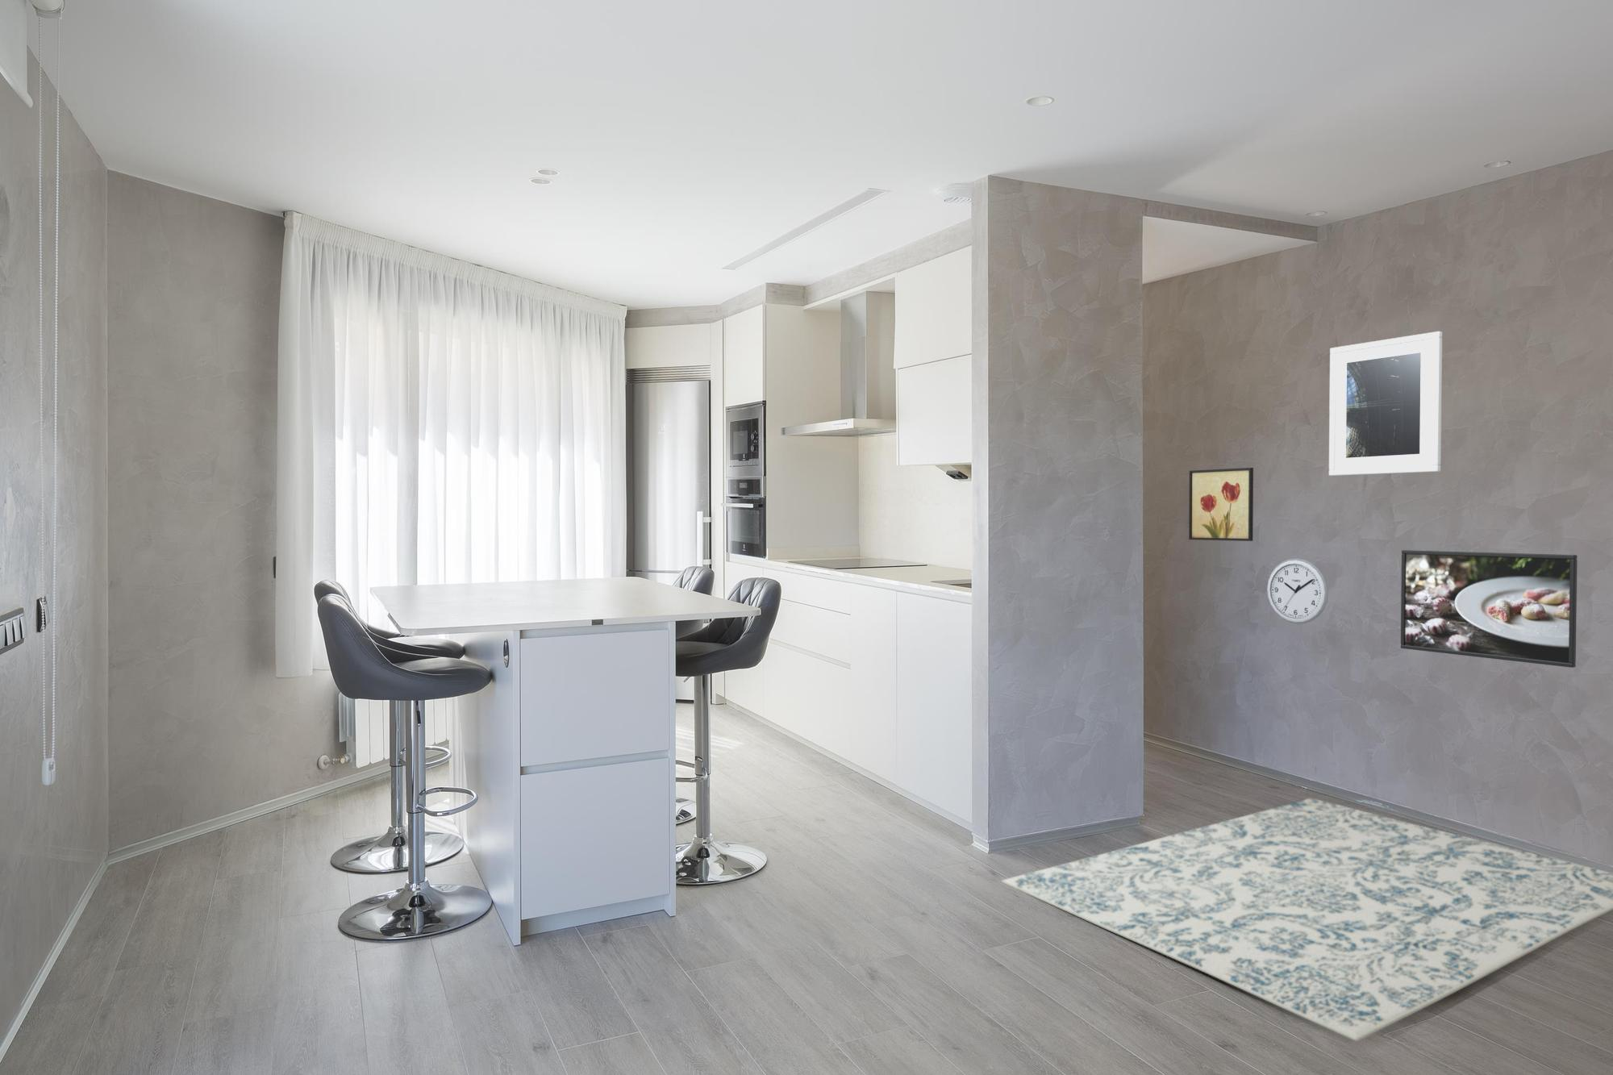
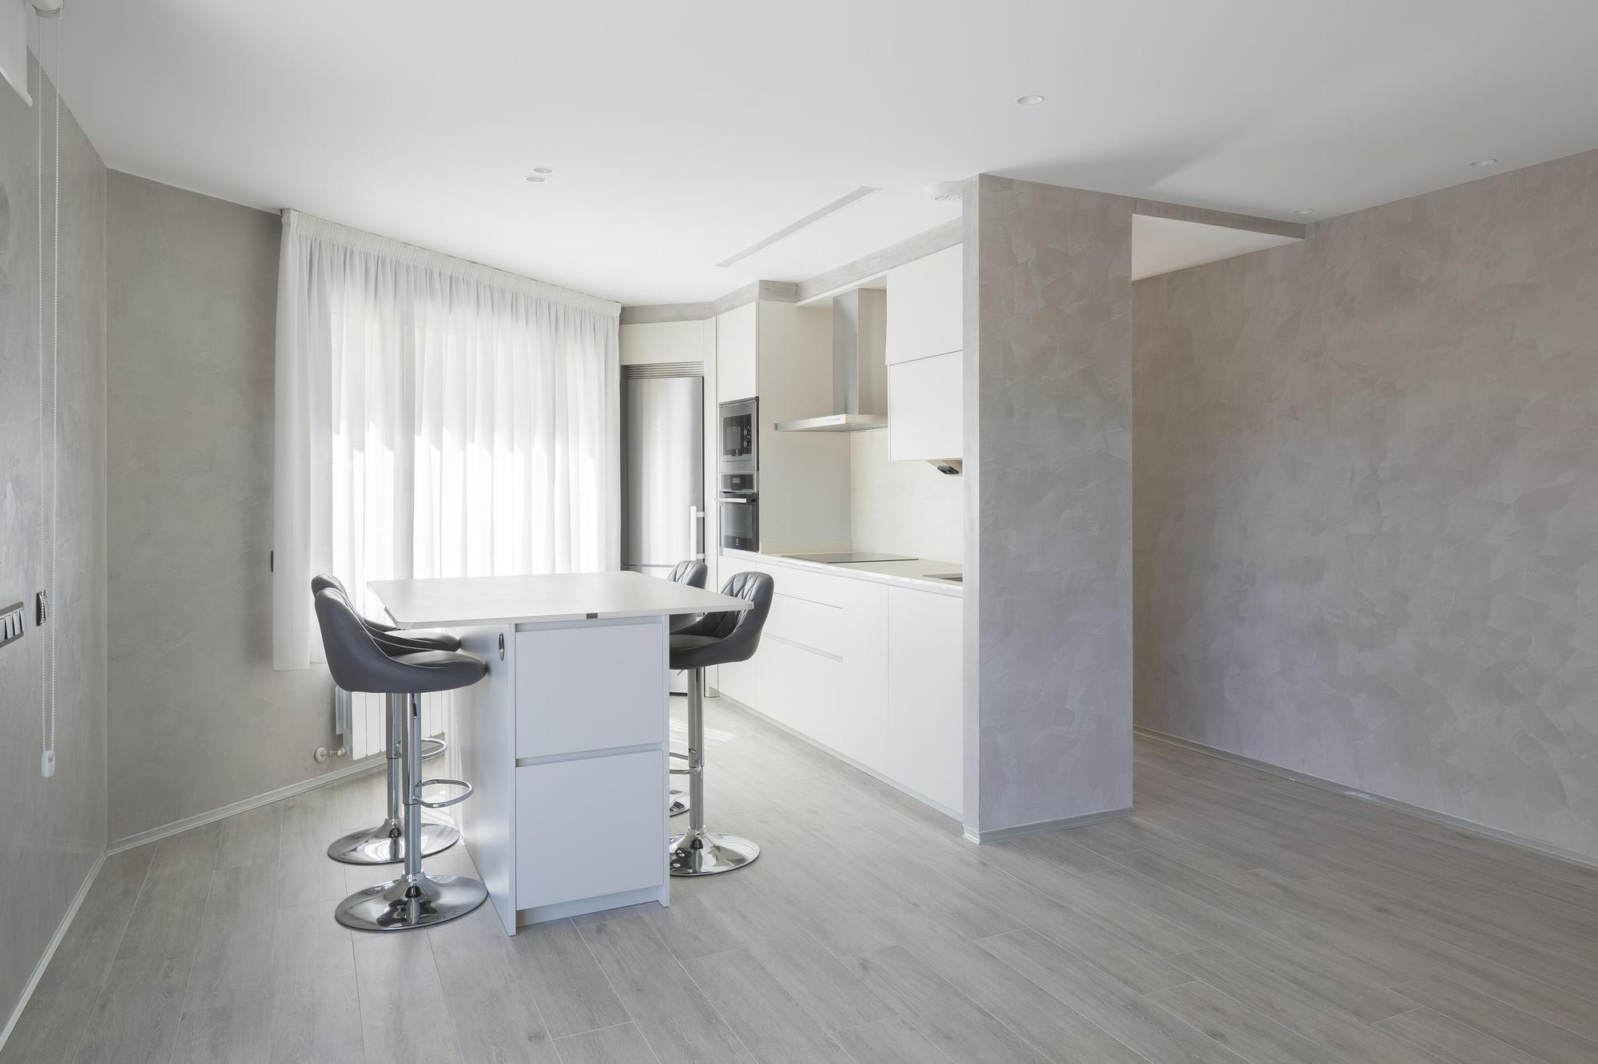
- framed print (1482, 605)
- wall art (1221, 504)
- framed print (1383, 407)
- wall clock (1295, 591)
- rug (1326, 883)
